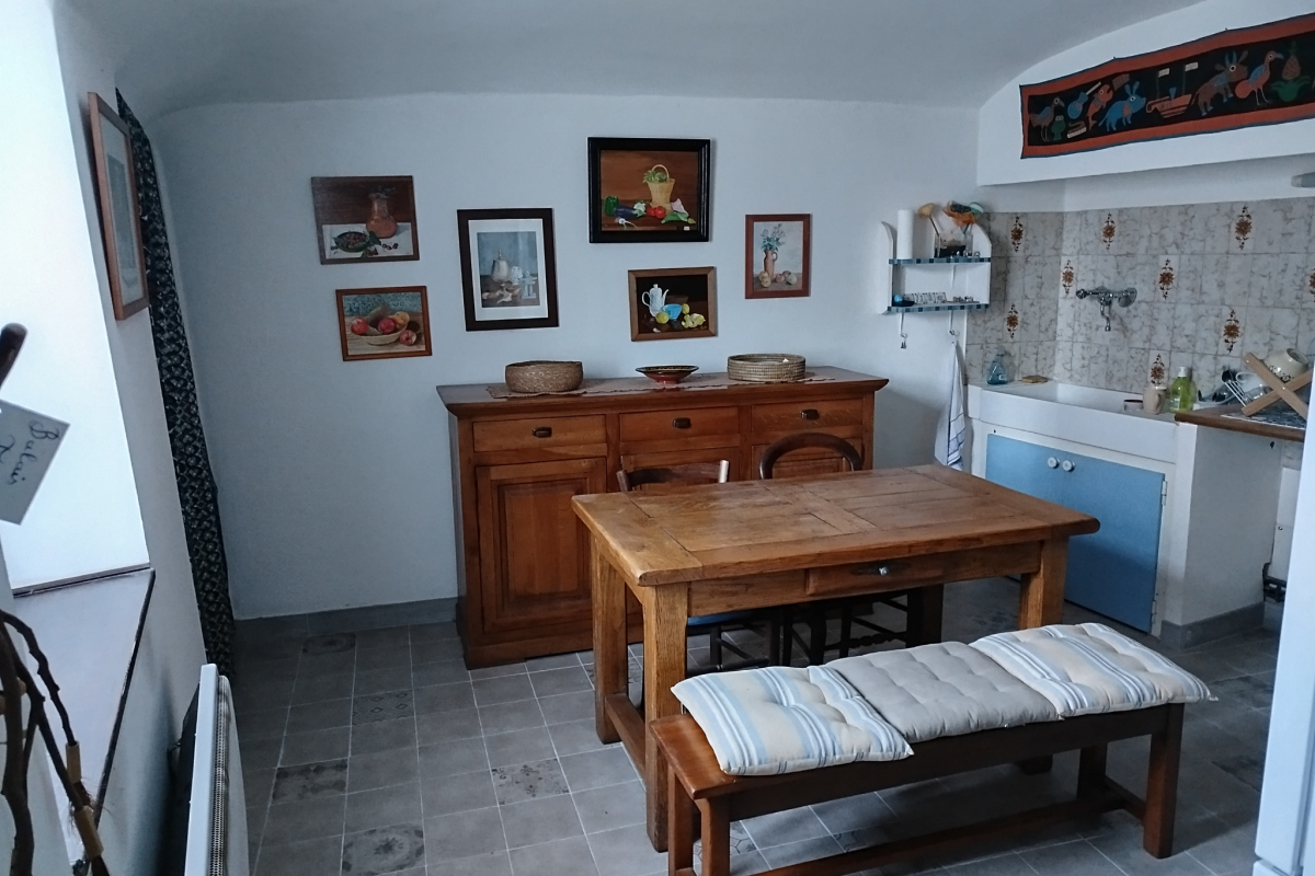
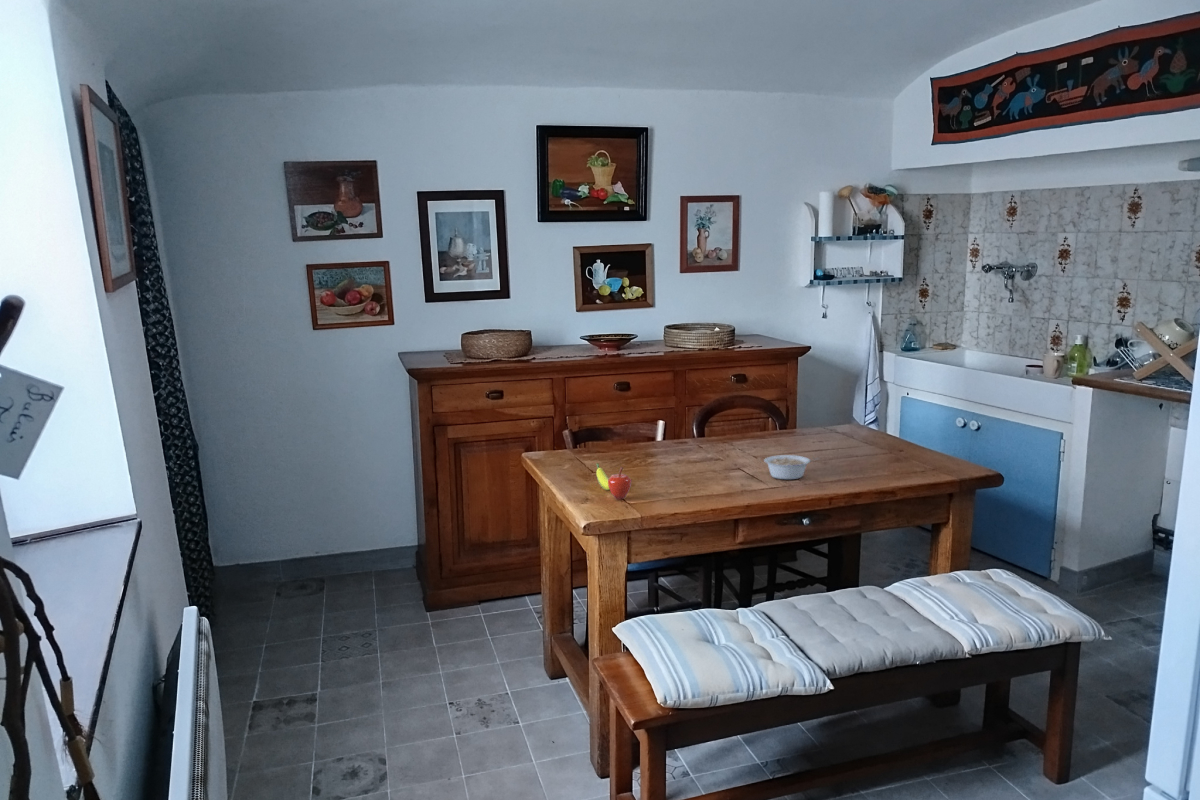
+ fruit (610, 477)
+ legume (788, 466)
